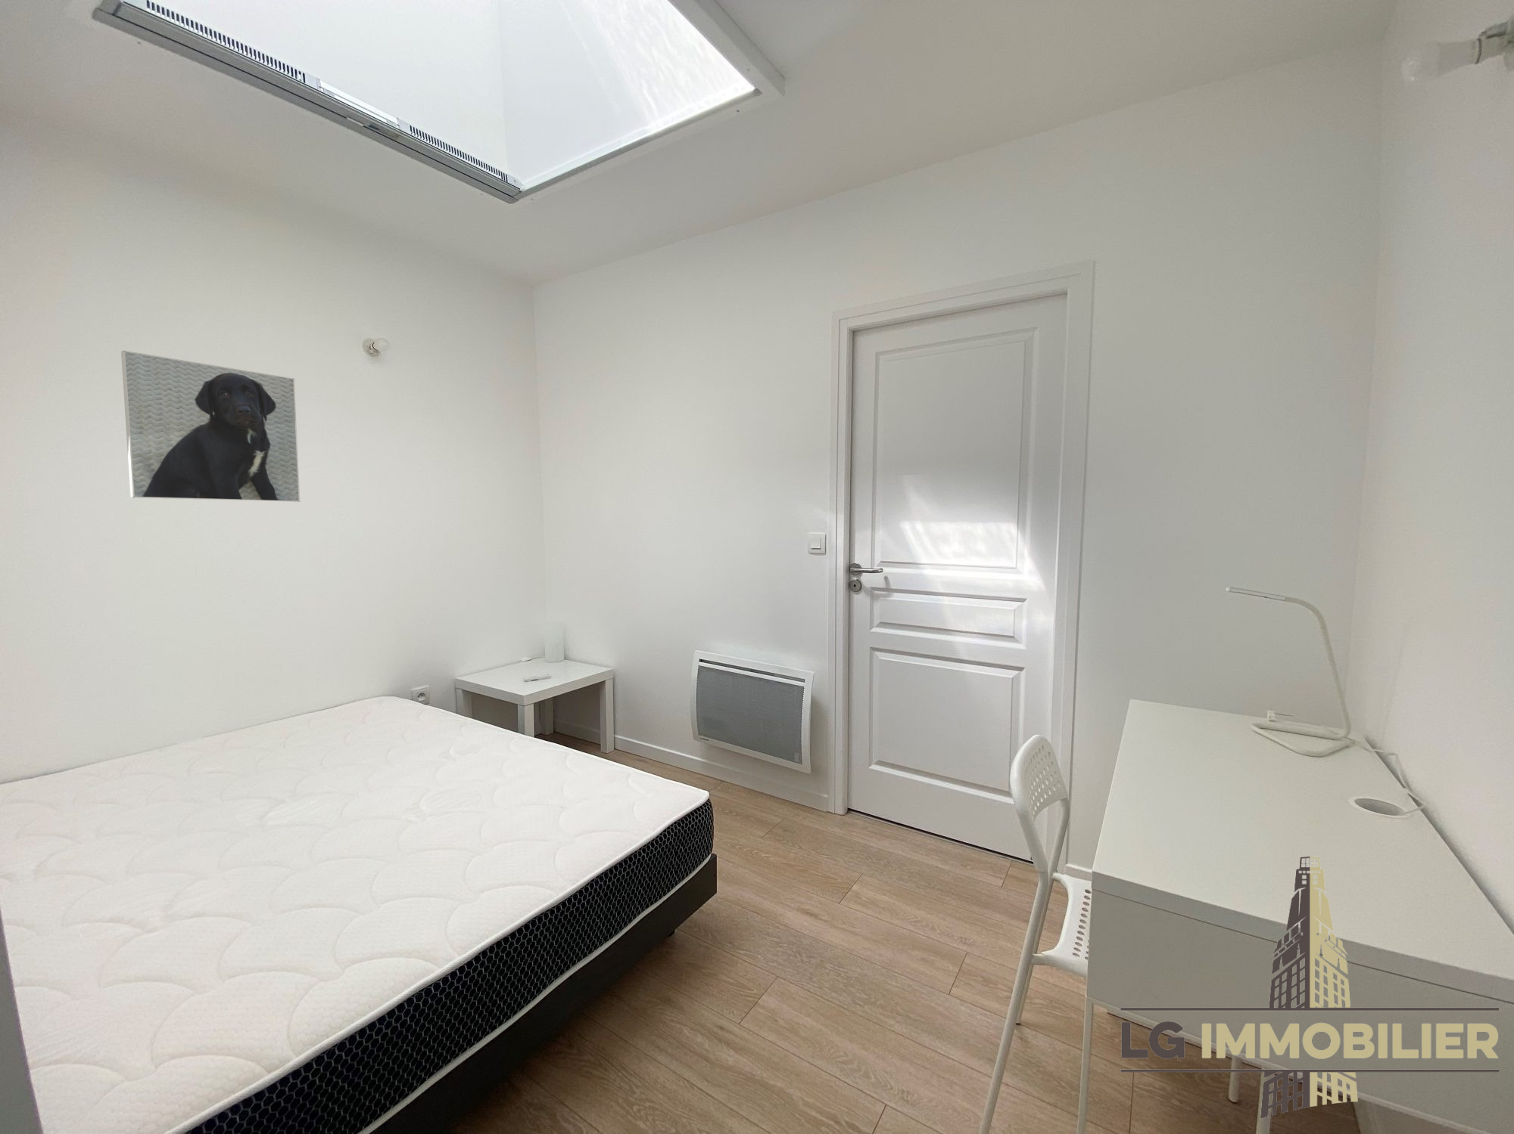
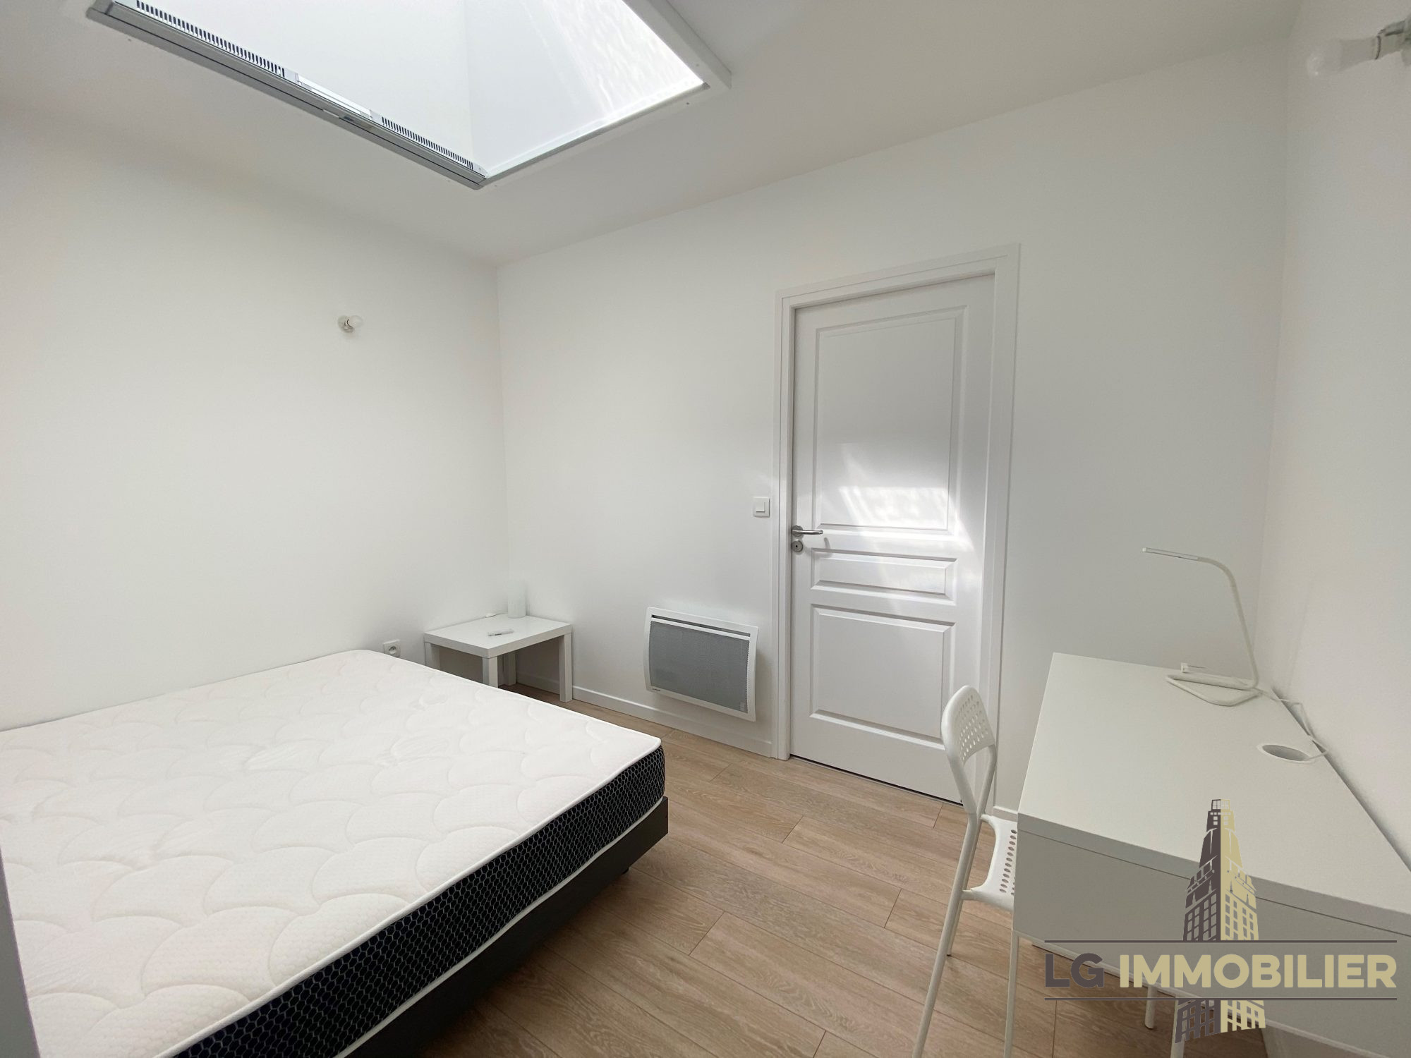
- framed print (218, 434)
